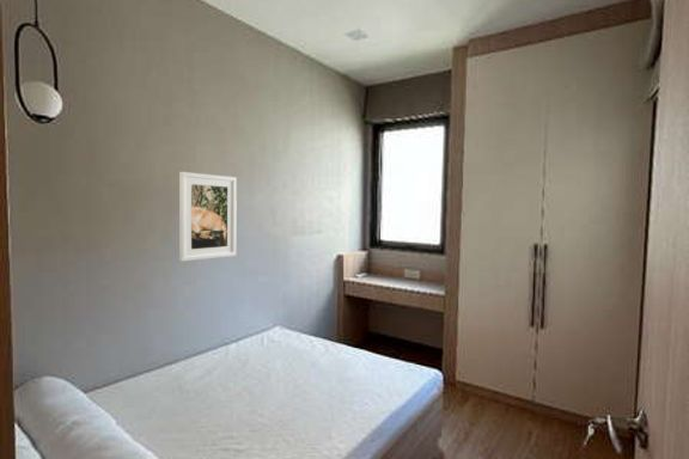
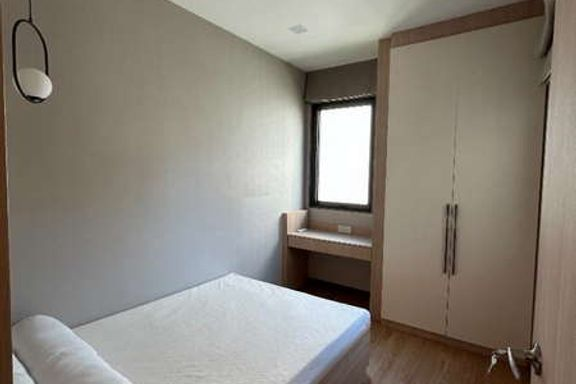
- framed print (209, 216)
